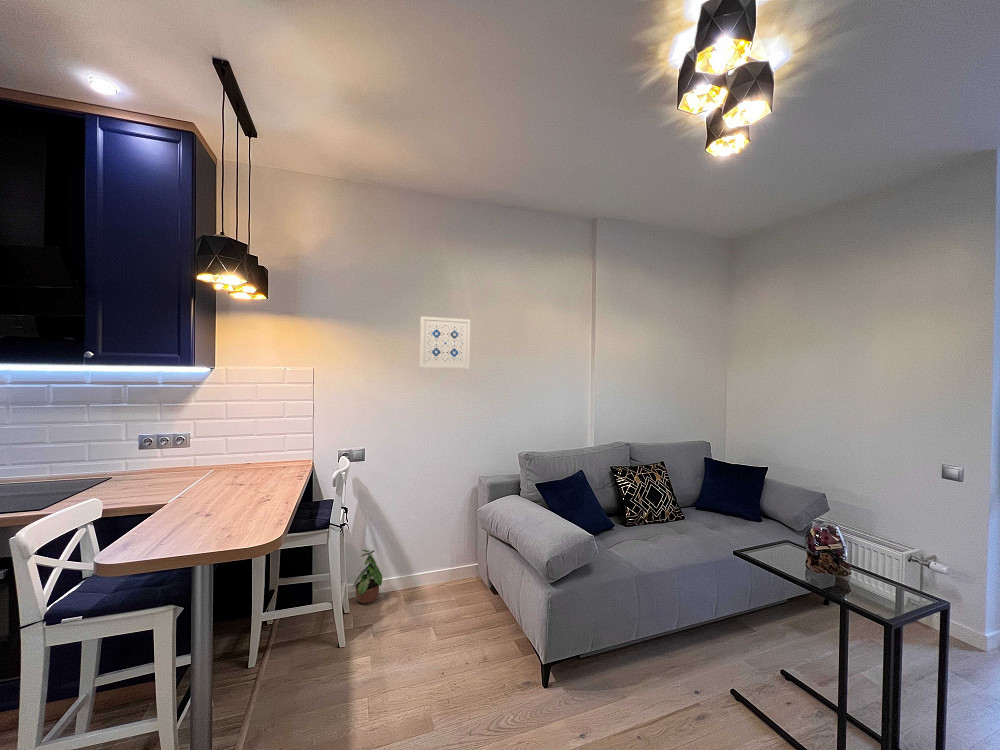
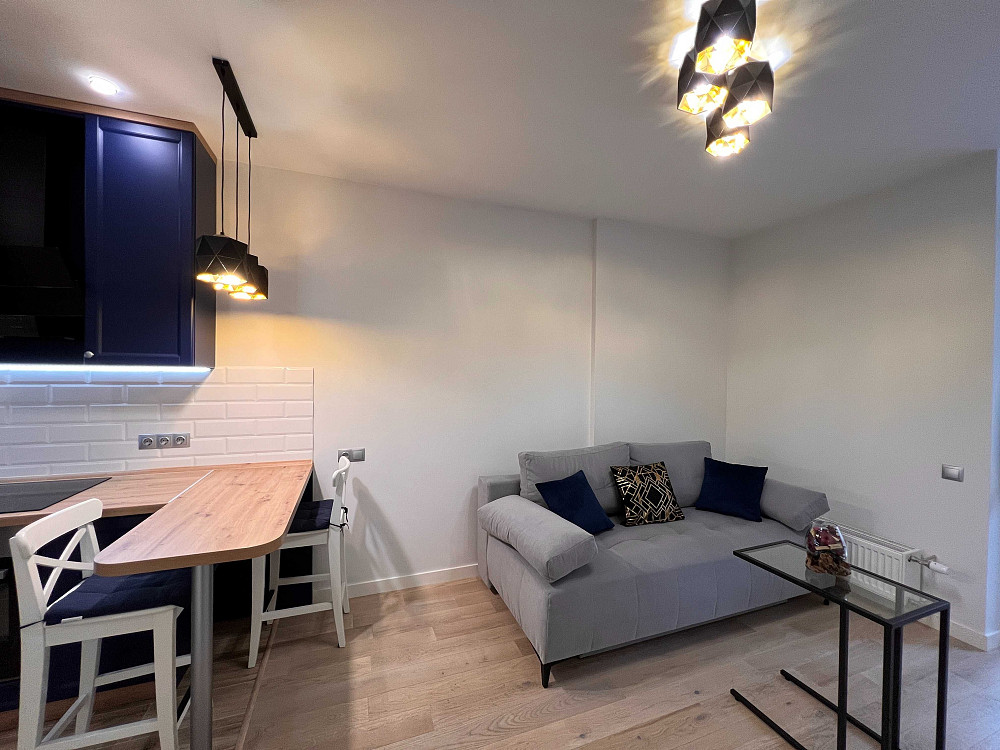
- potted plant (368, 574)
- wall art (445, 342)
